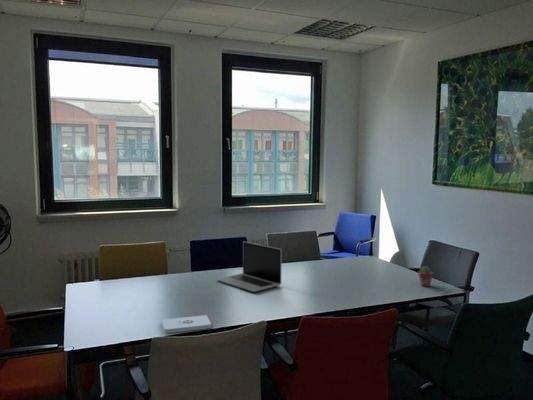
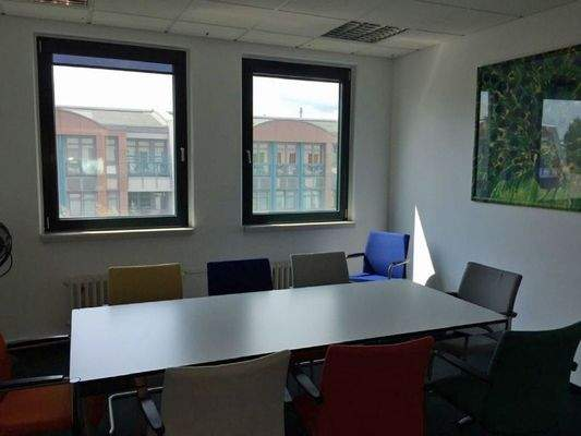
- potted succulent (425, 275)
- notepad (186, 323)
- laptop (248, 265)
